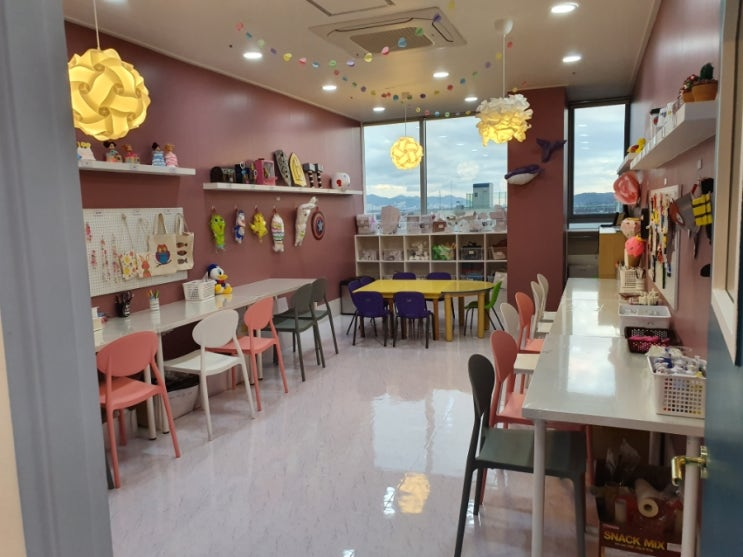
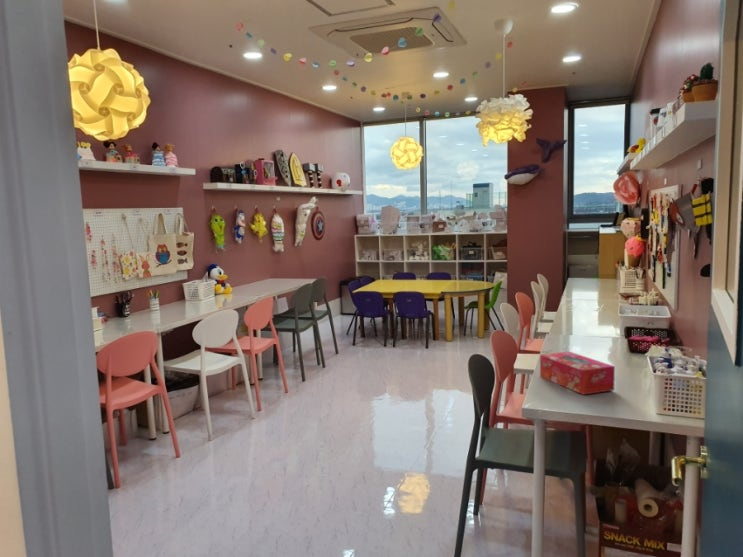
+ tissue box (575, 371)
